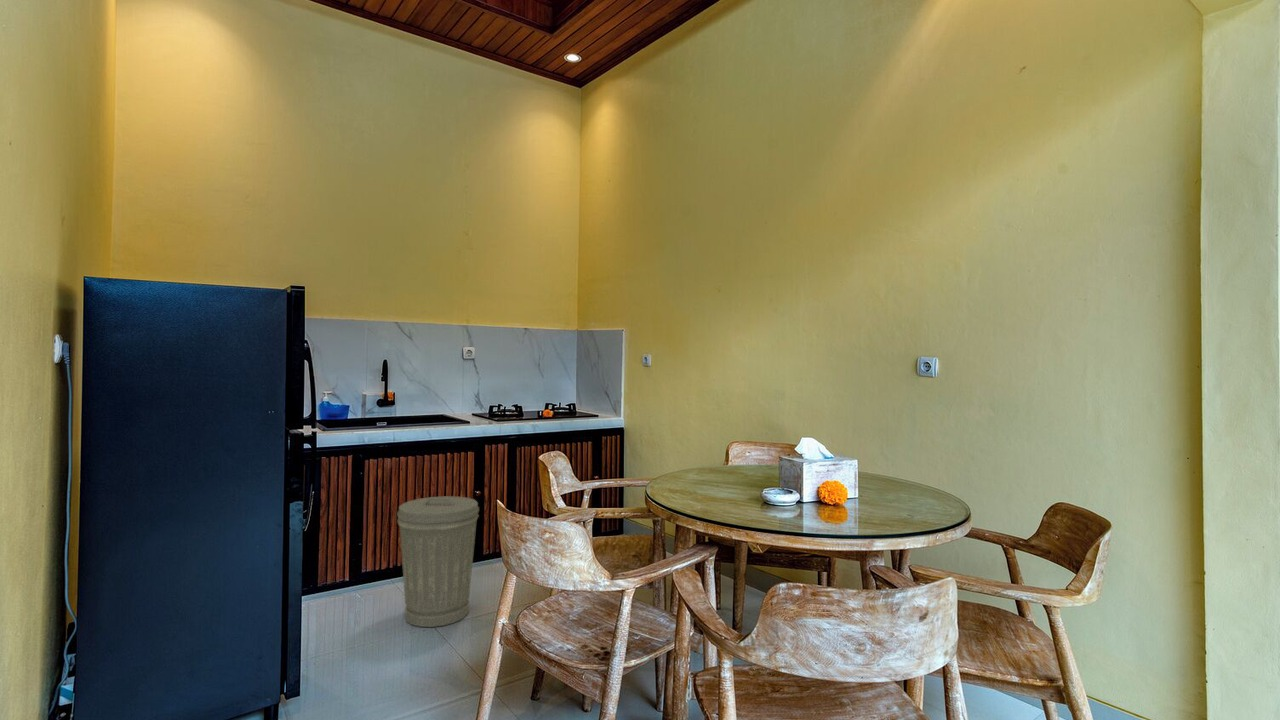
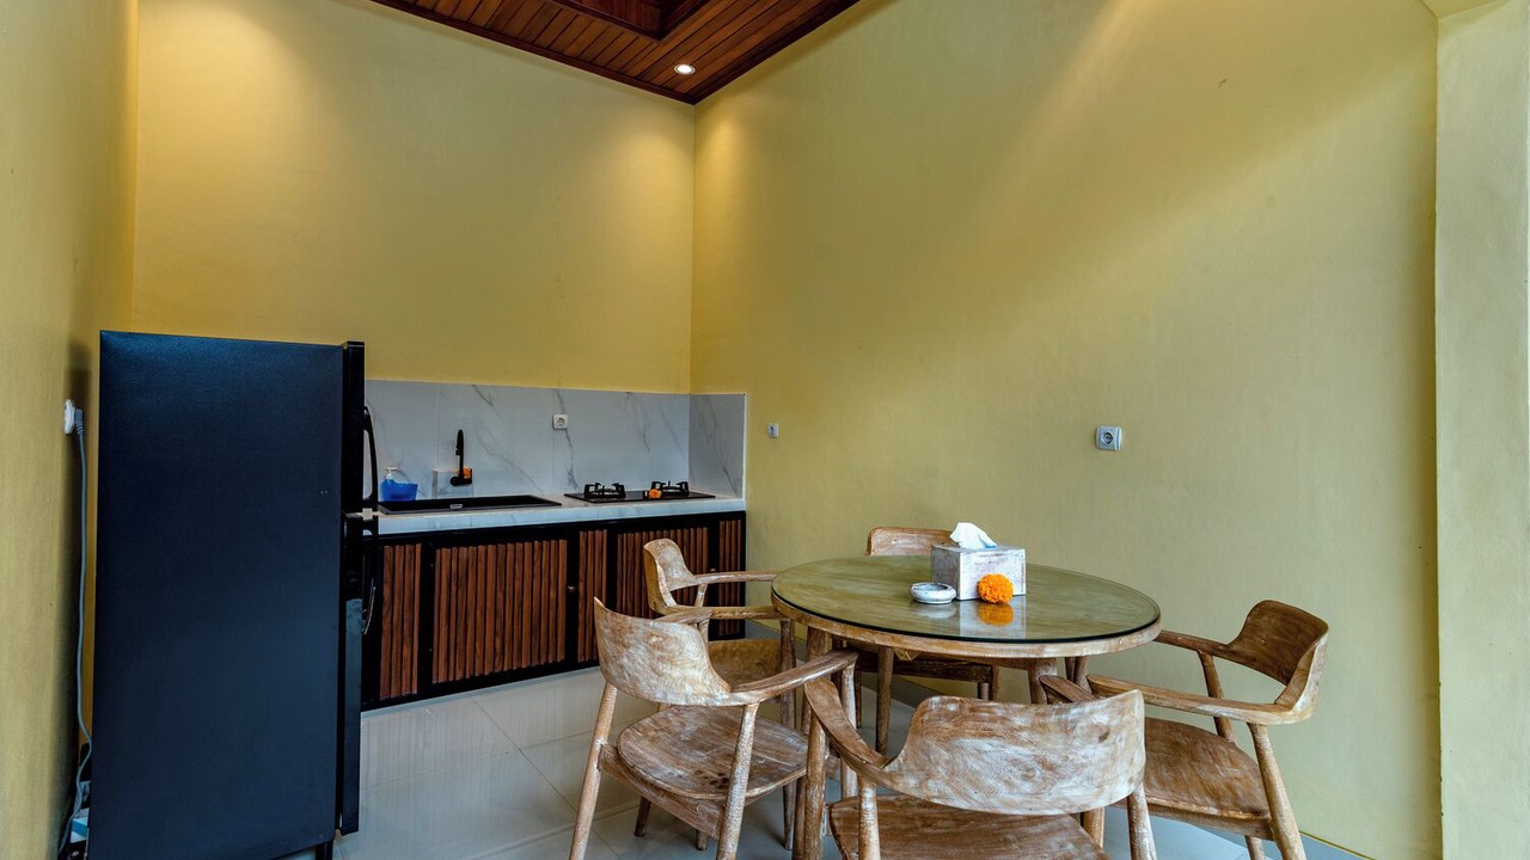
- trash can (438, 556)
